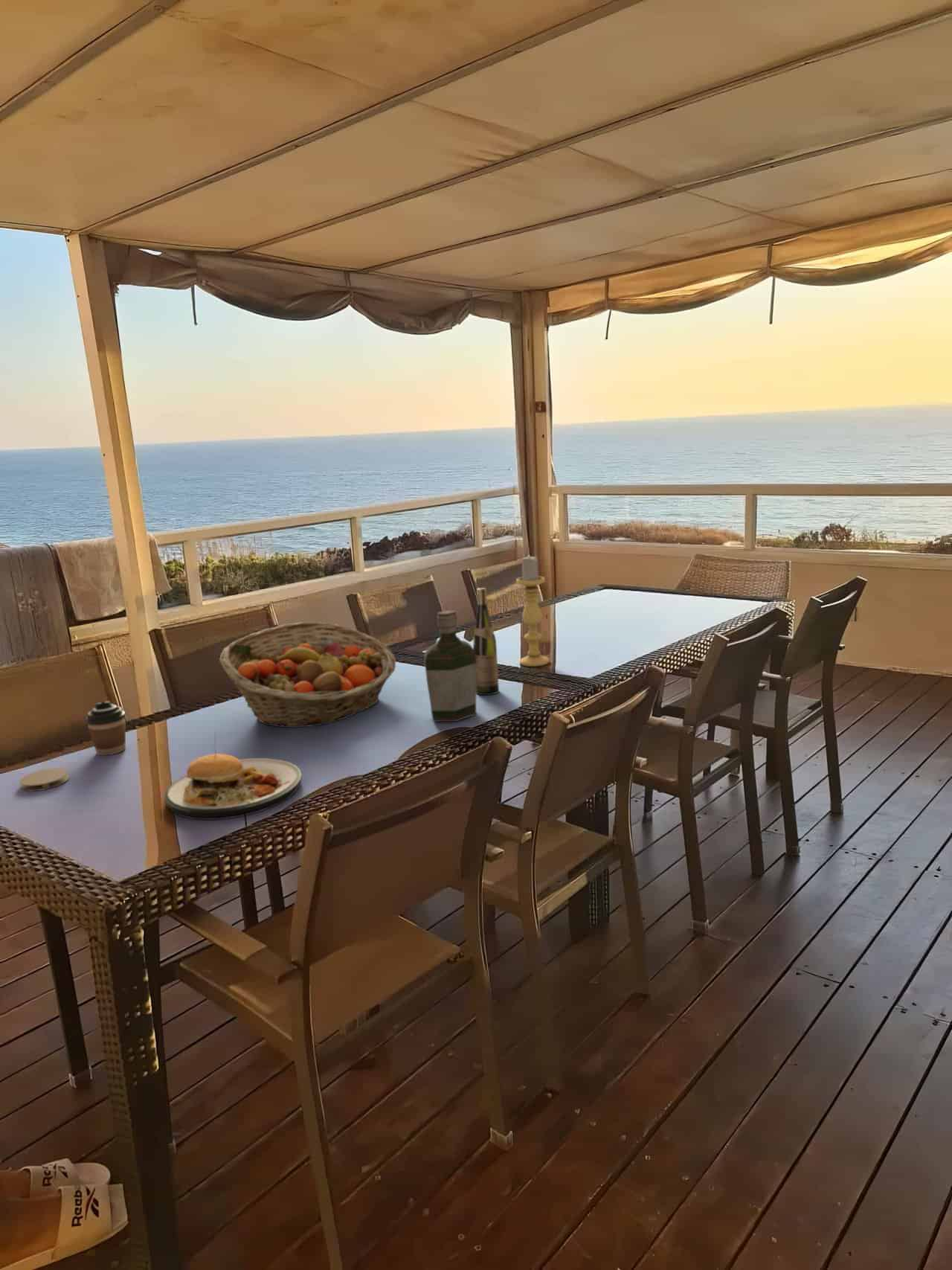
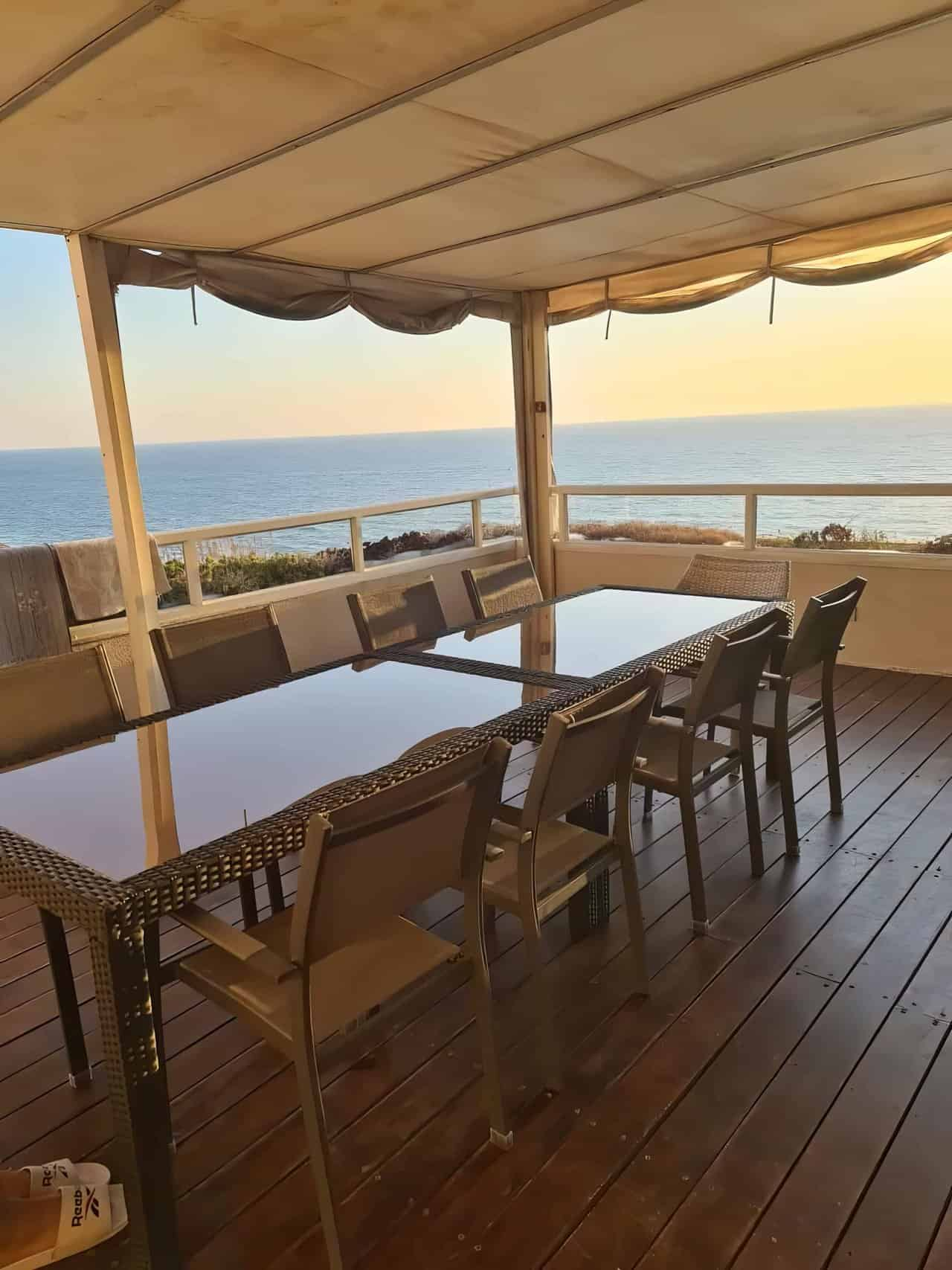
- plate (231, 760)
- candle holder (532, 609)
- wine bottle (484, 641)
- fruit basket (312, 671)
- bottle (450, 664)
- coffee cup (107, 728)
- coaster (45, 779)
